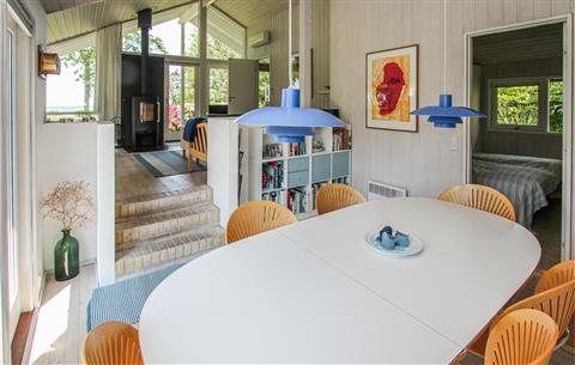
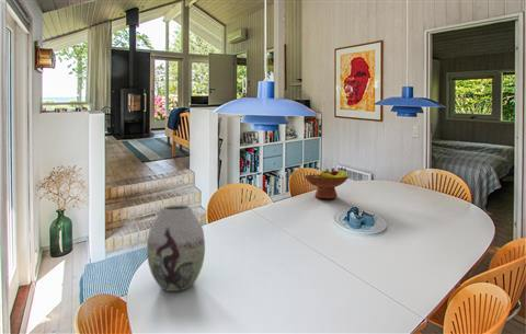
+ vase (176, 246)
+ fruit bowl (325, 182)
